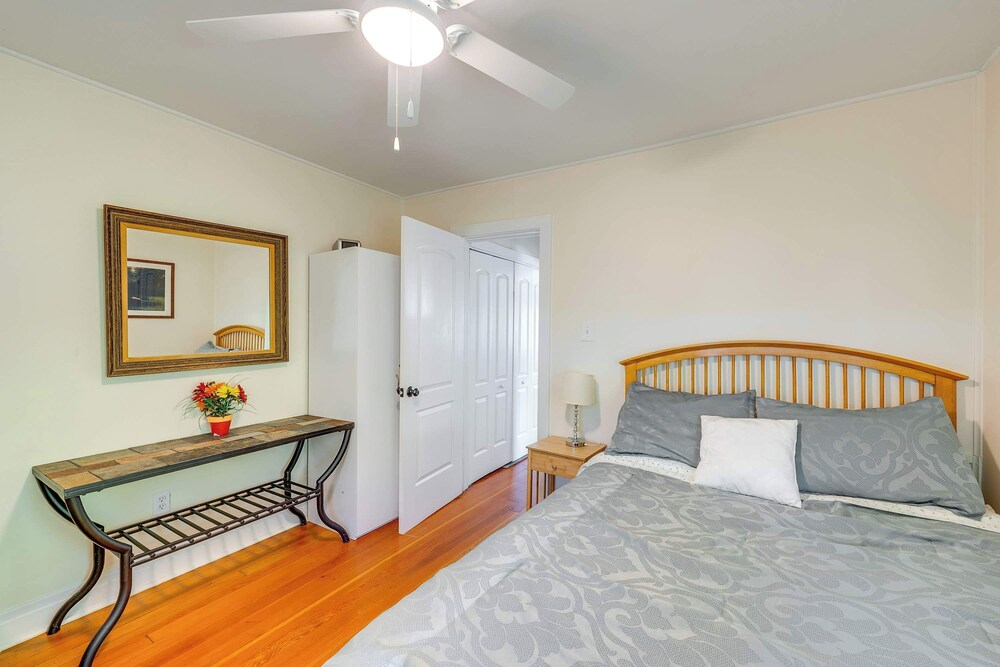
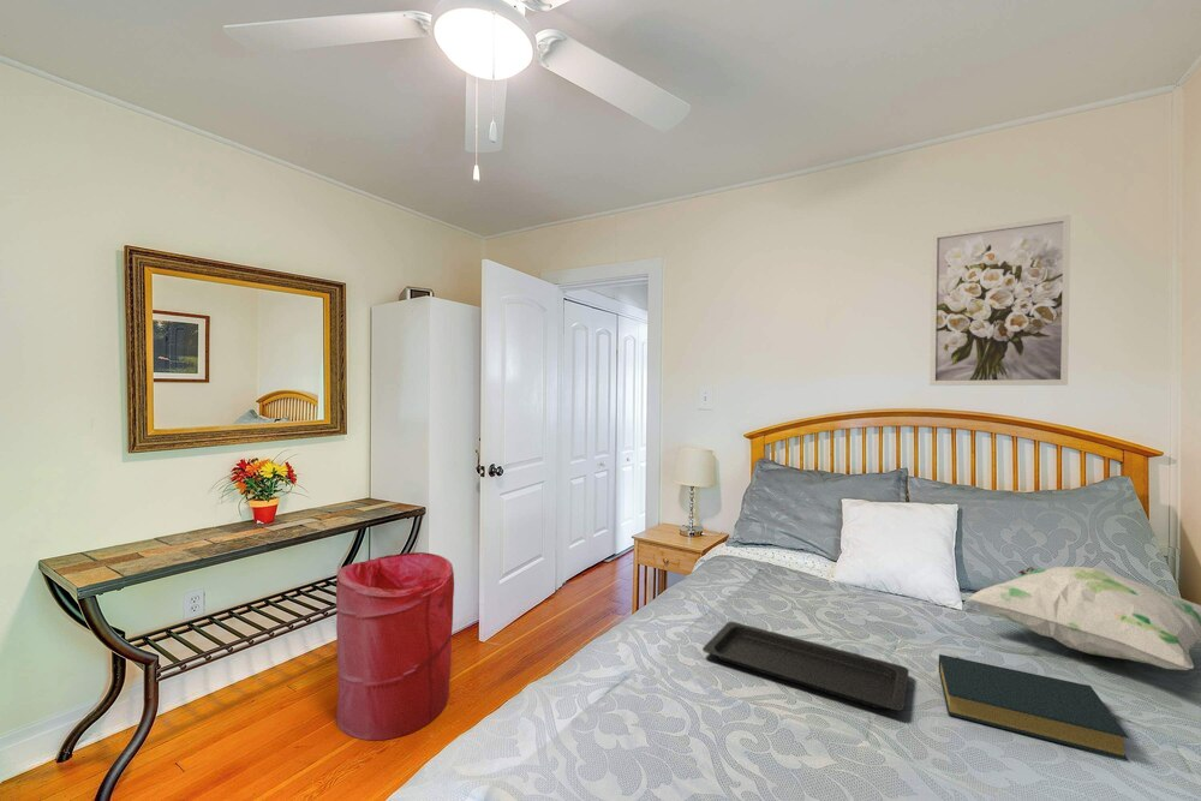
+ serving tray (801, 663)
+ laundry hamper (396, 635)
+ wall art (994, 305)
+ decorative pillow (1089, 608)
+ hardback book (1020, 699)
